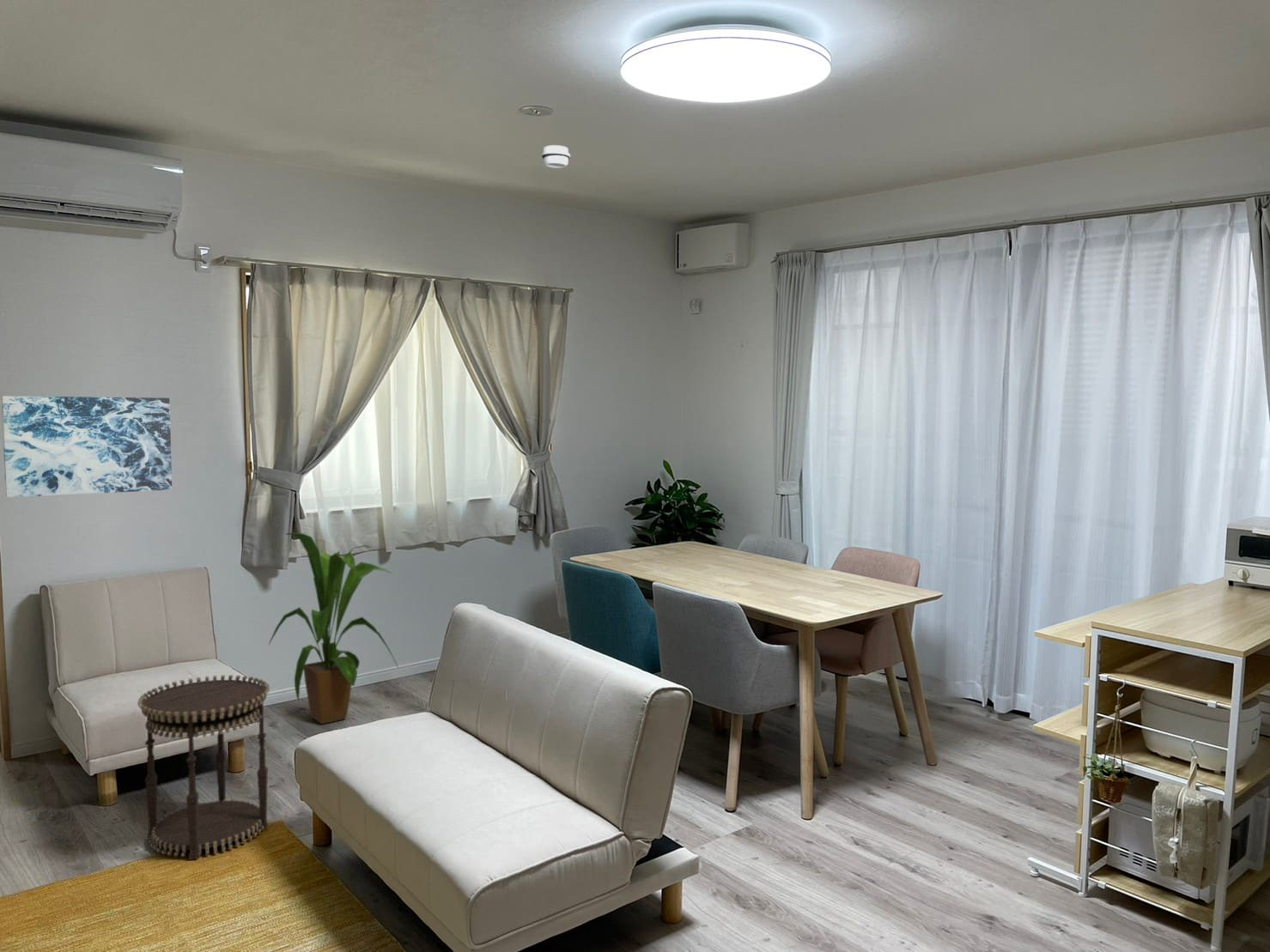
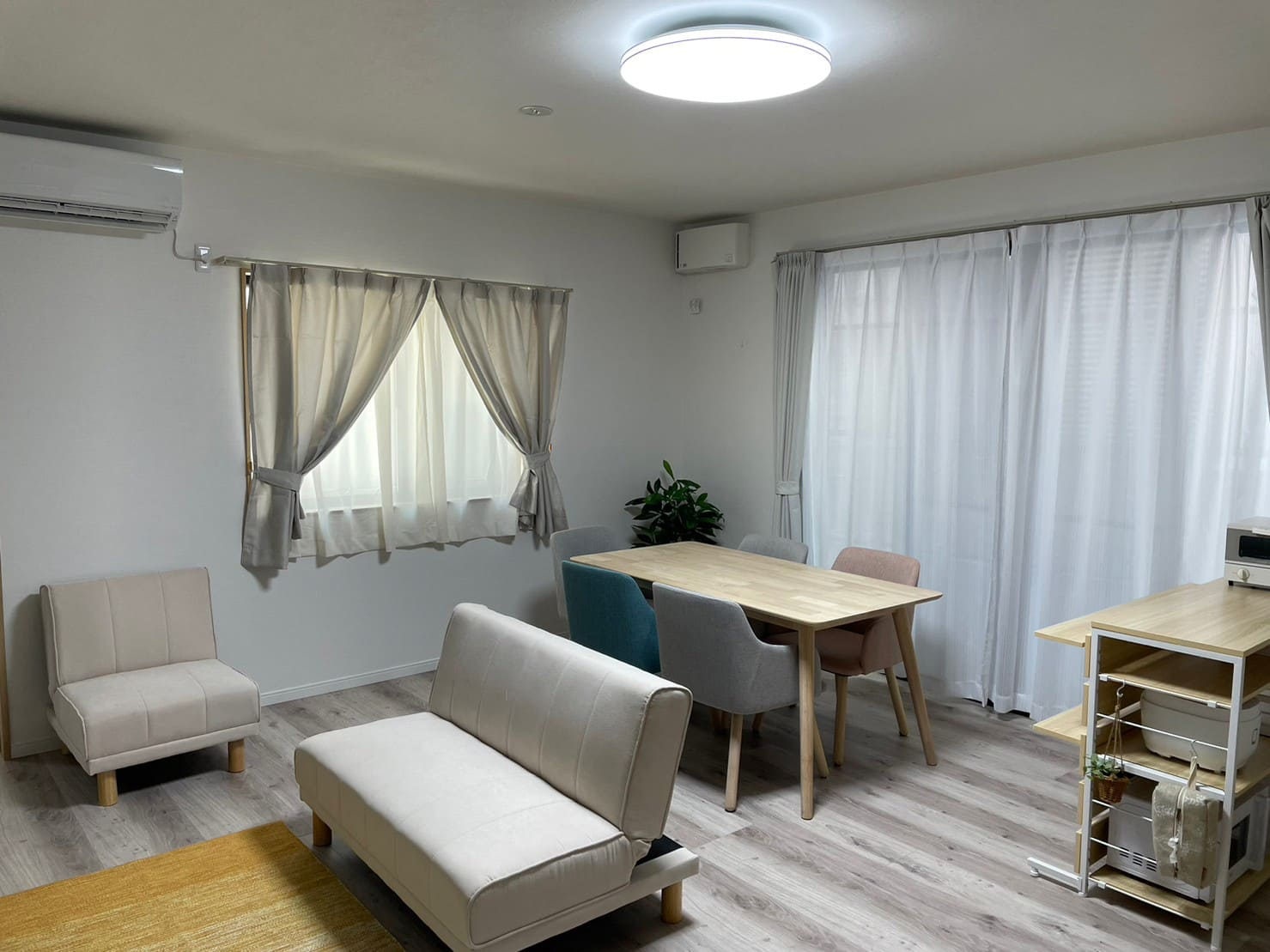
- wall art (90, 445)
- house plant (342, 619)
- side table (216, 760)
- smoke detector (556, 156)
